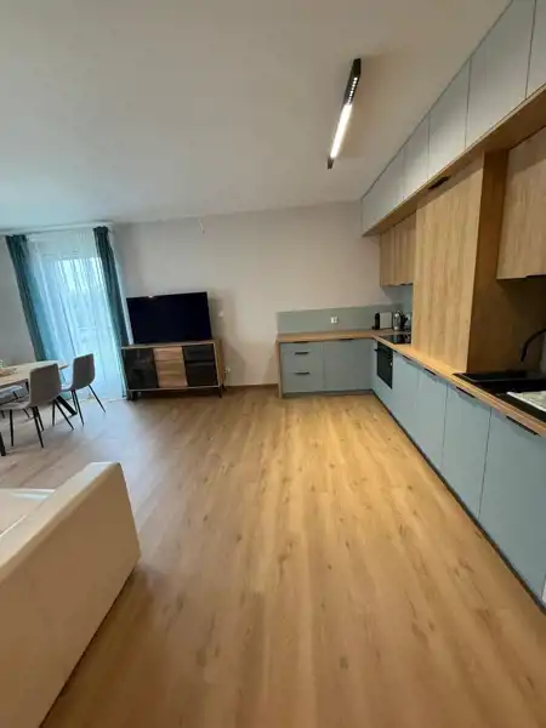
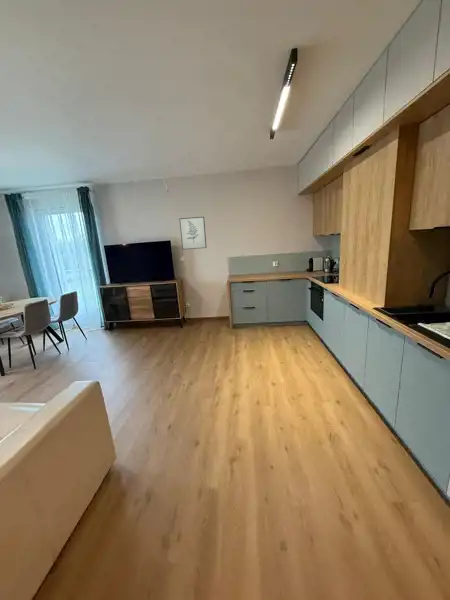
+ wall art (193, 233)
